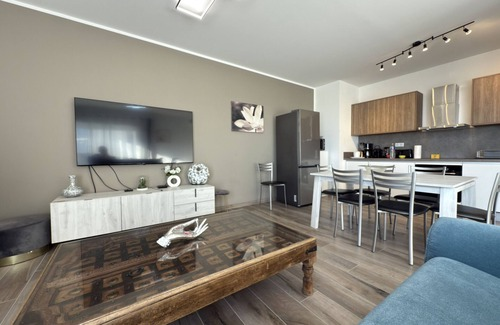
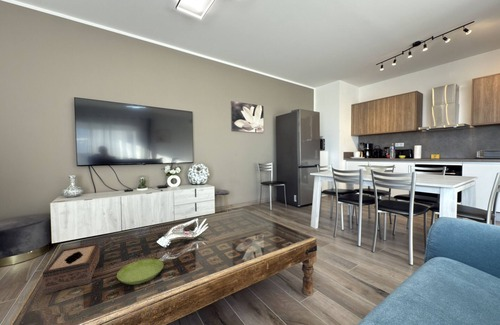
+ tissue box (75, 265)
+ saucer (141, 271)
